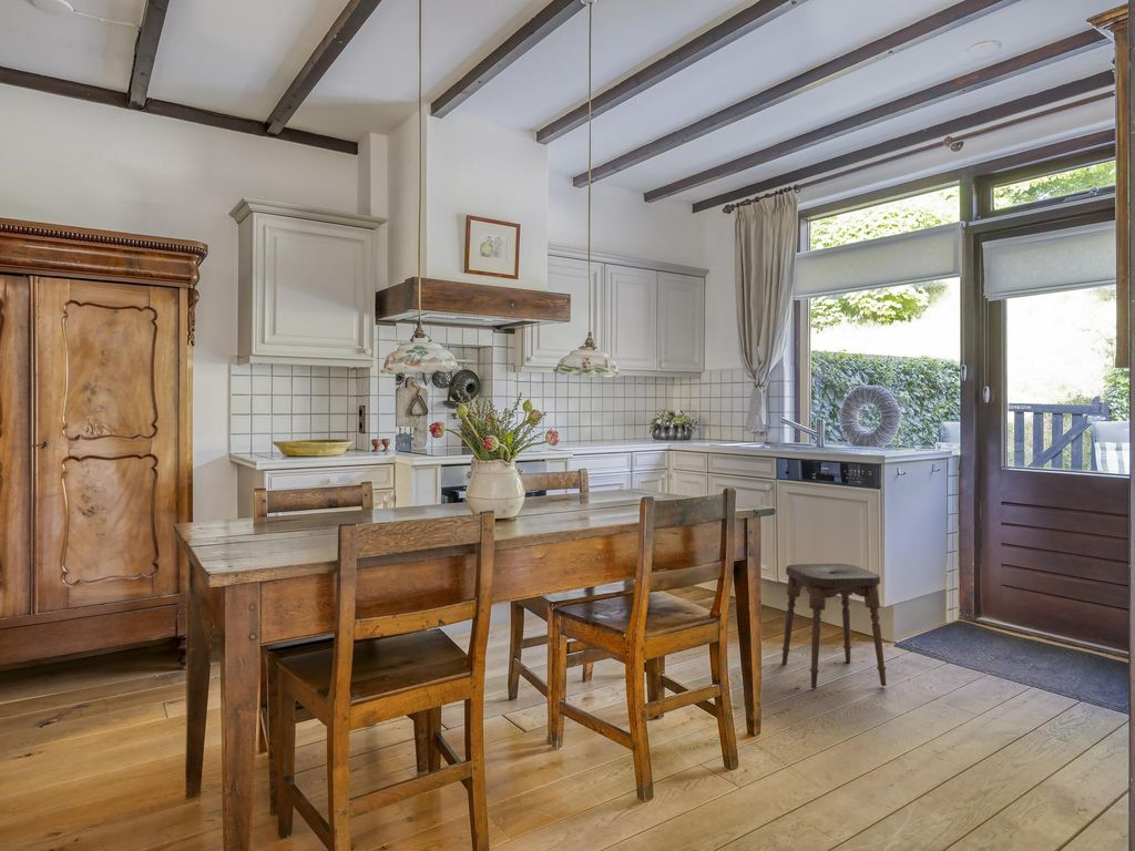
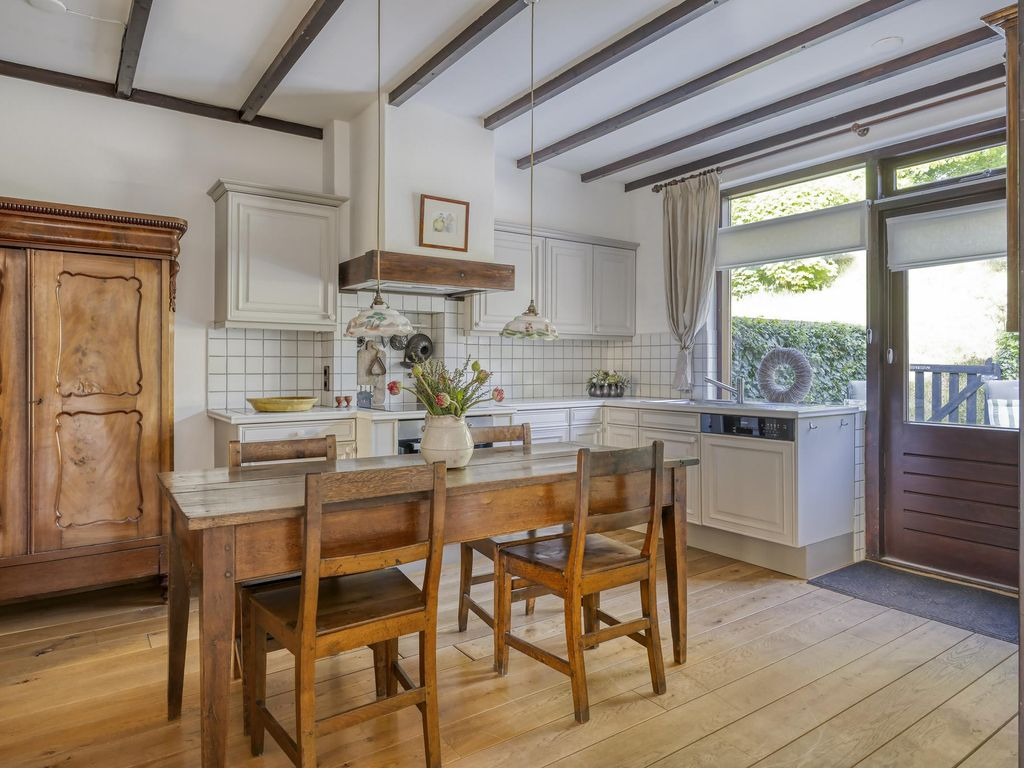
- stool (820, 621)
